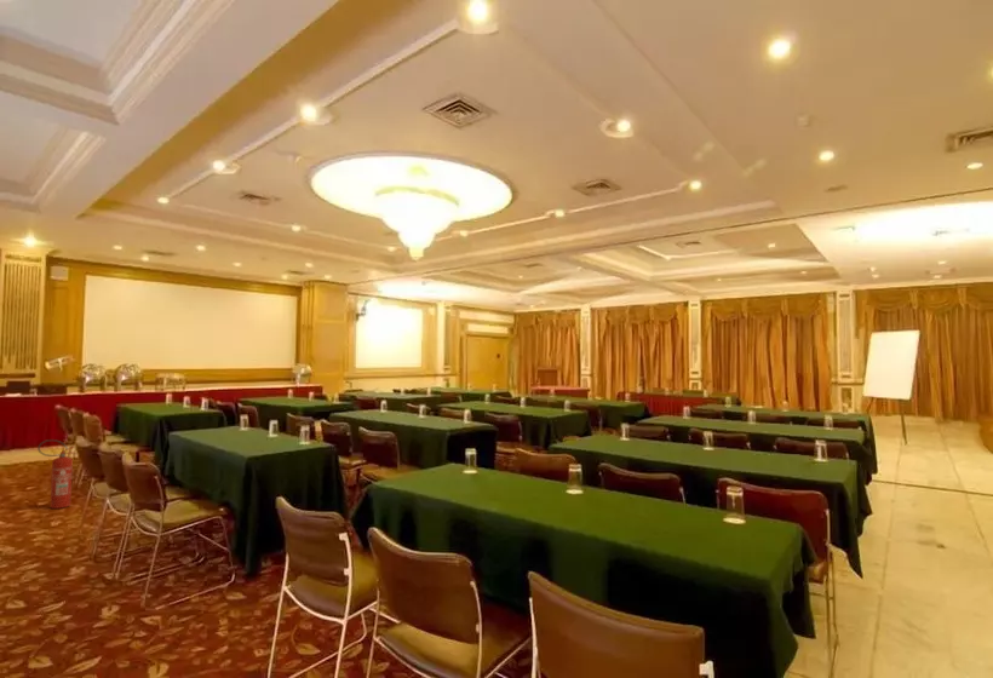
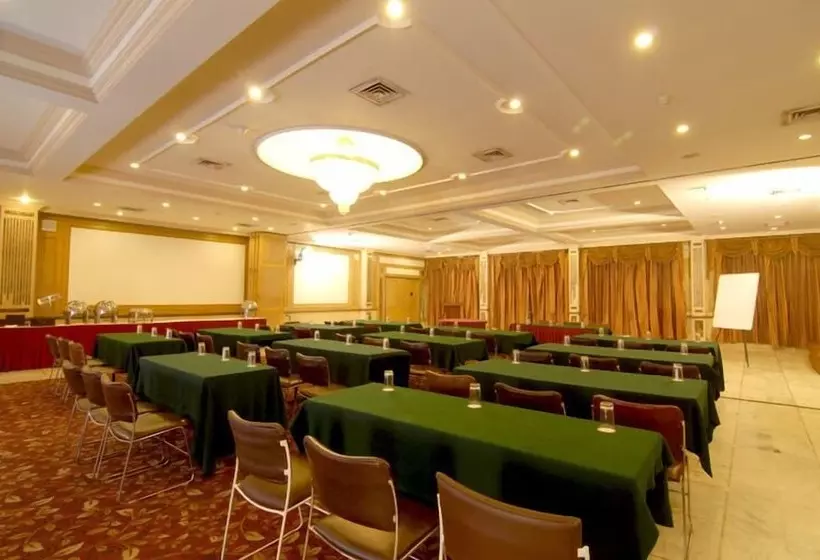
- fire extinguisher (56, 472)
